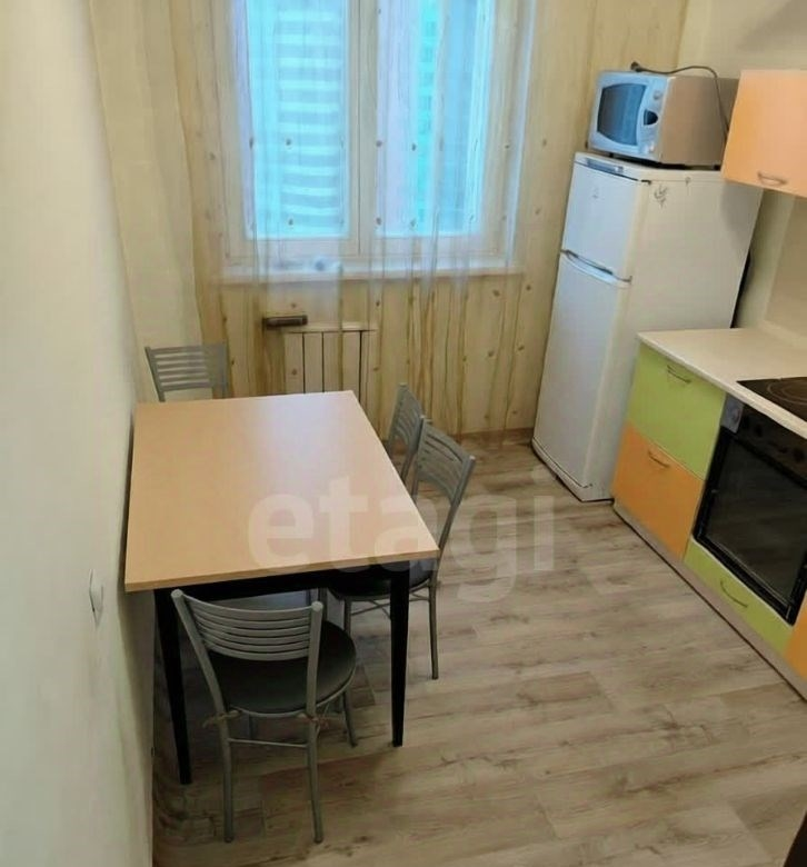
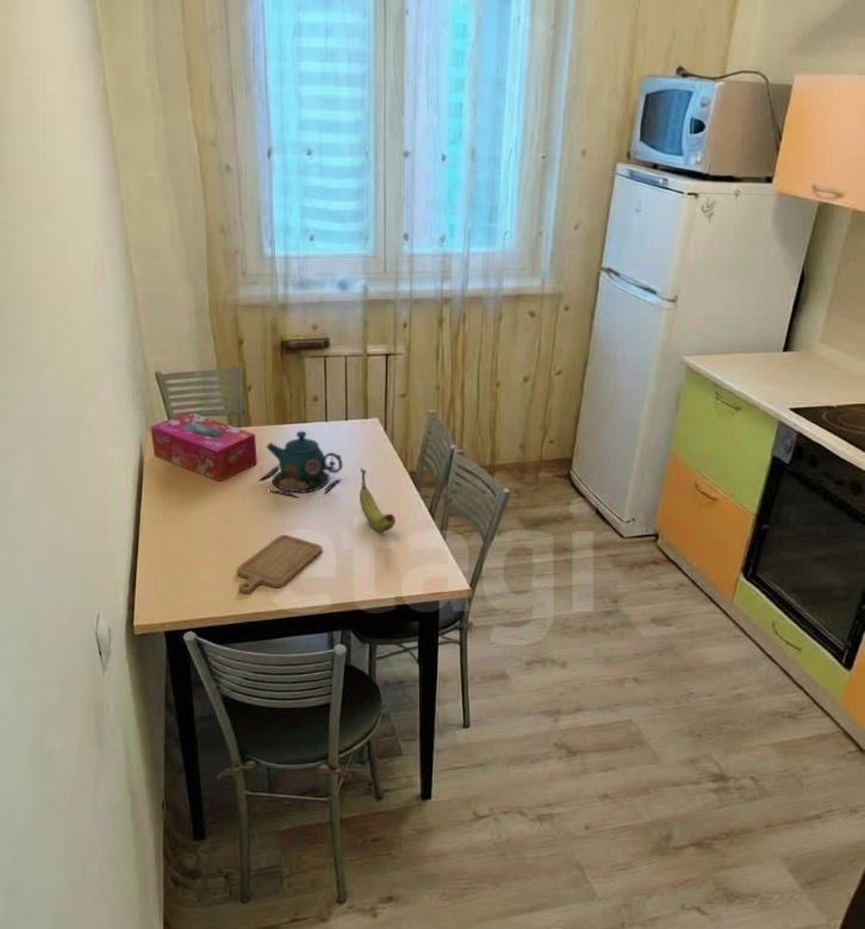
+ teapot (301, 456)
+ fruit (375, 504)
+ tissue box (204, 444)
+ chopping board (274, 565)
